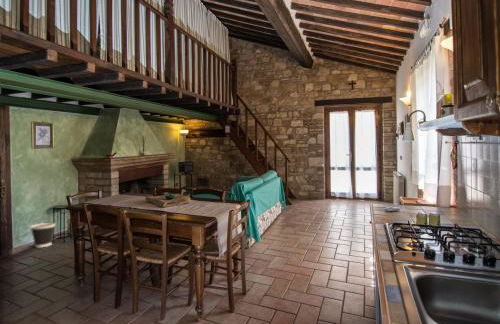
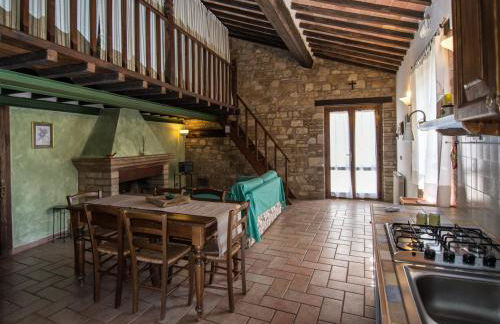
- wastebasket (43, 235)
